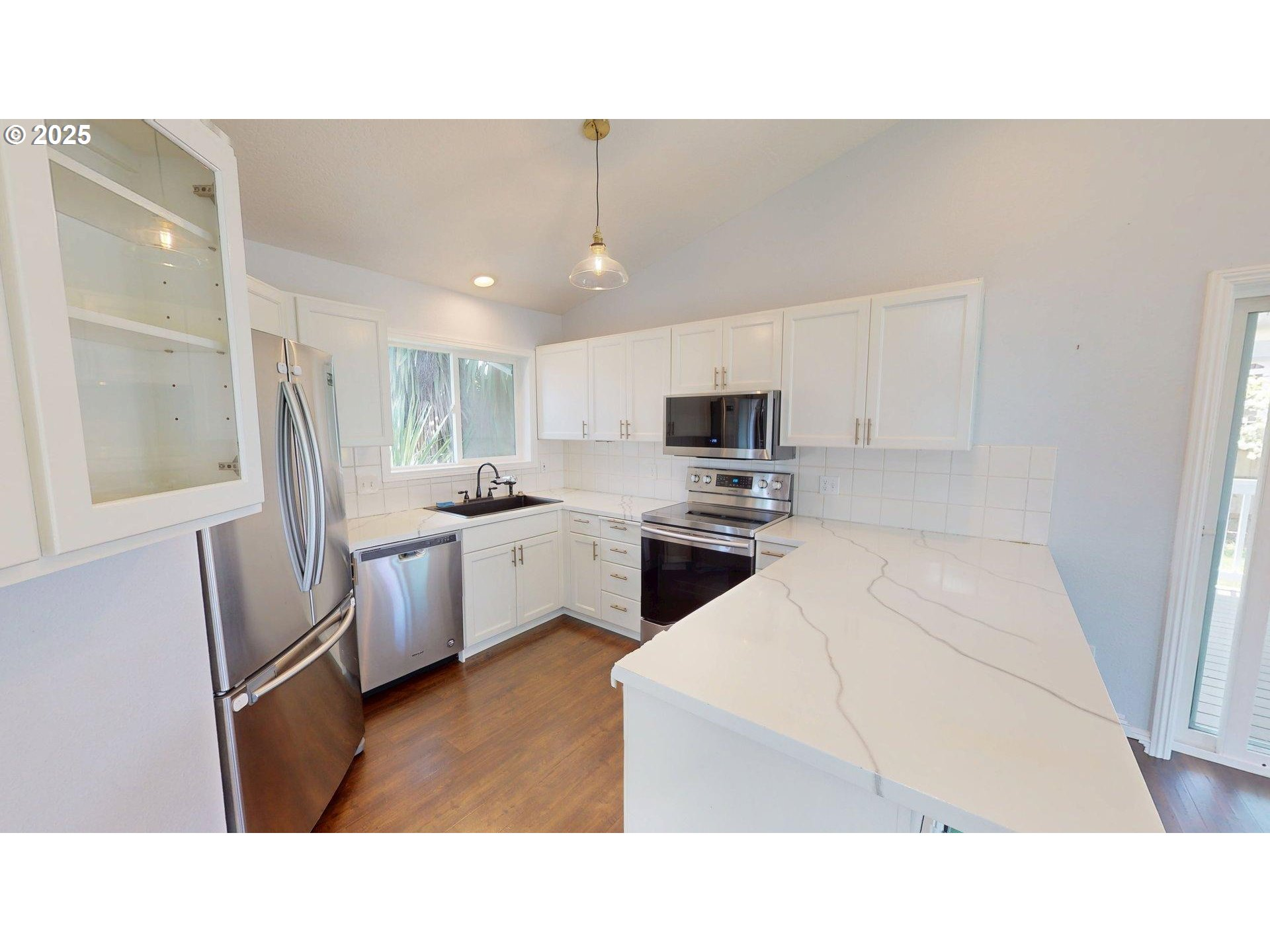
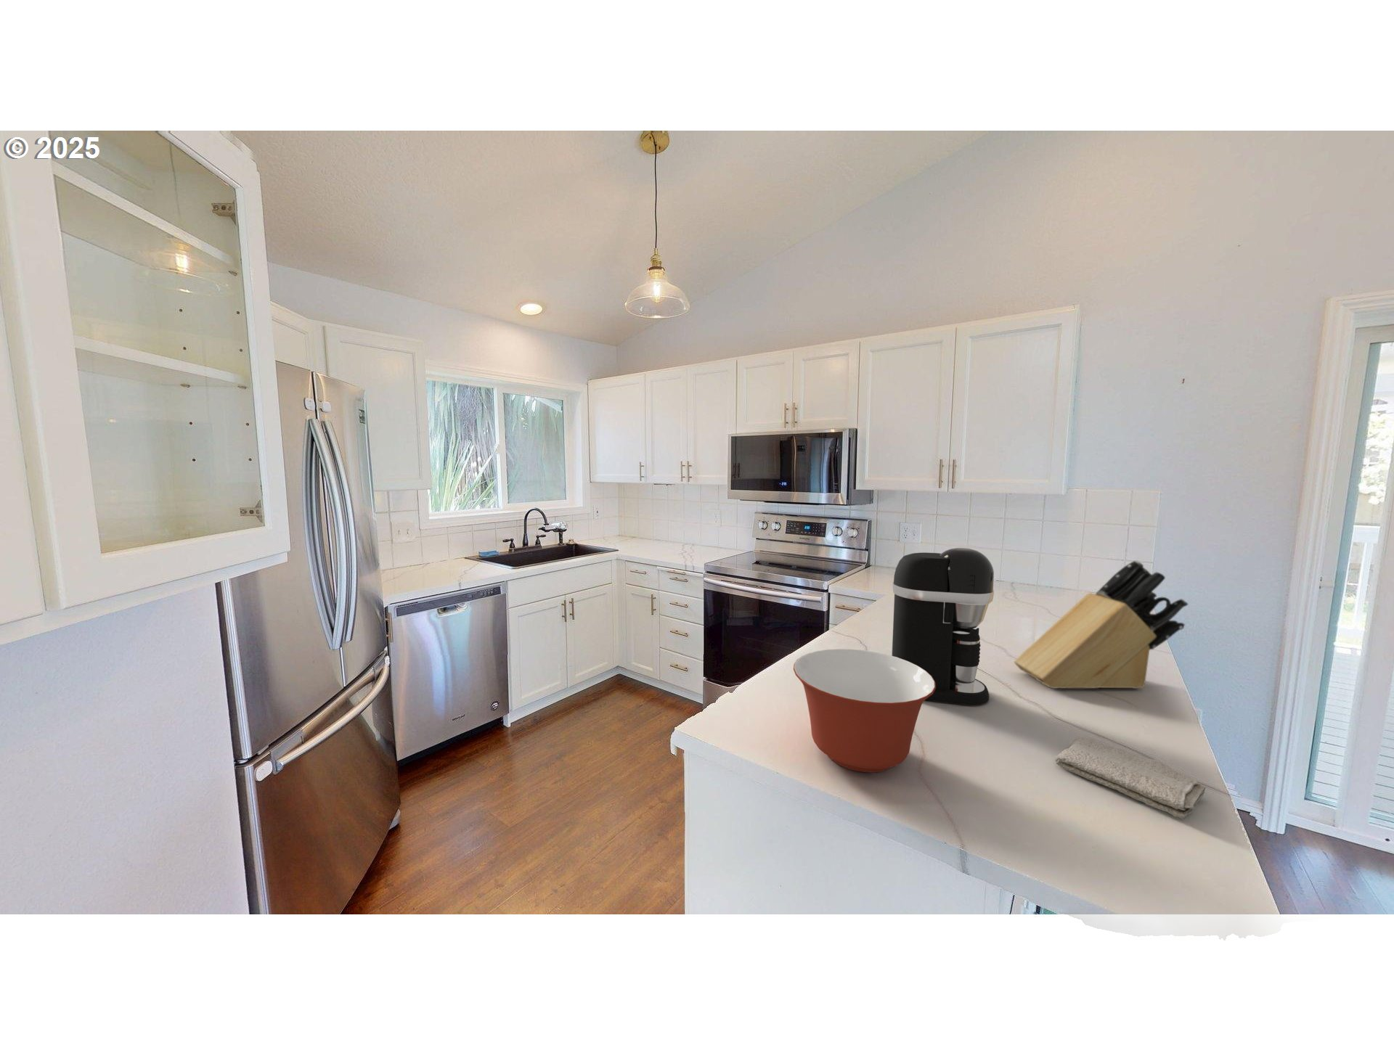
+ washcloth (1126, 772)
+ coffee maker (940, 620)
+ mixing bowl (859, 712)
+ knife block (1099, 622)
